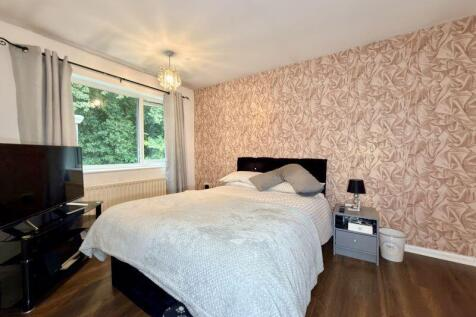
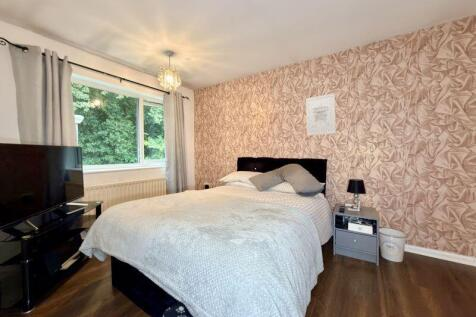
+ wall art (320, 115)
